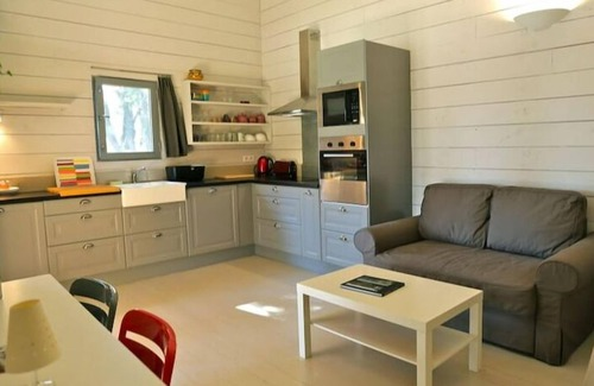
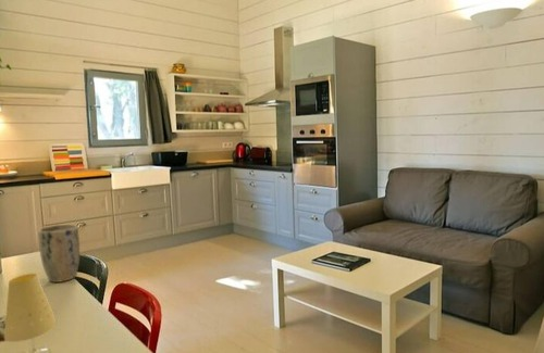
+ plant pot (60, 253)
